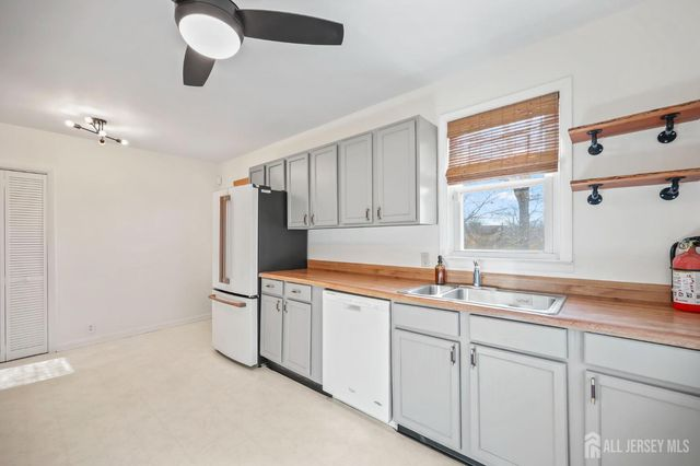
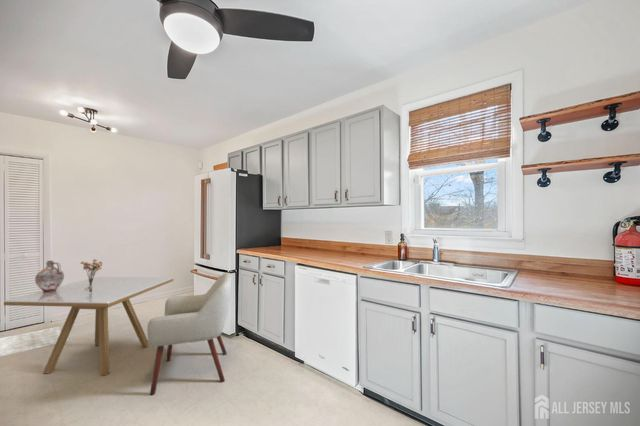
+ chair (195, 324)
+ dining table (101, 322)
+ bouquet (92, 275)
+ ceramic jug (49, 276)
